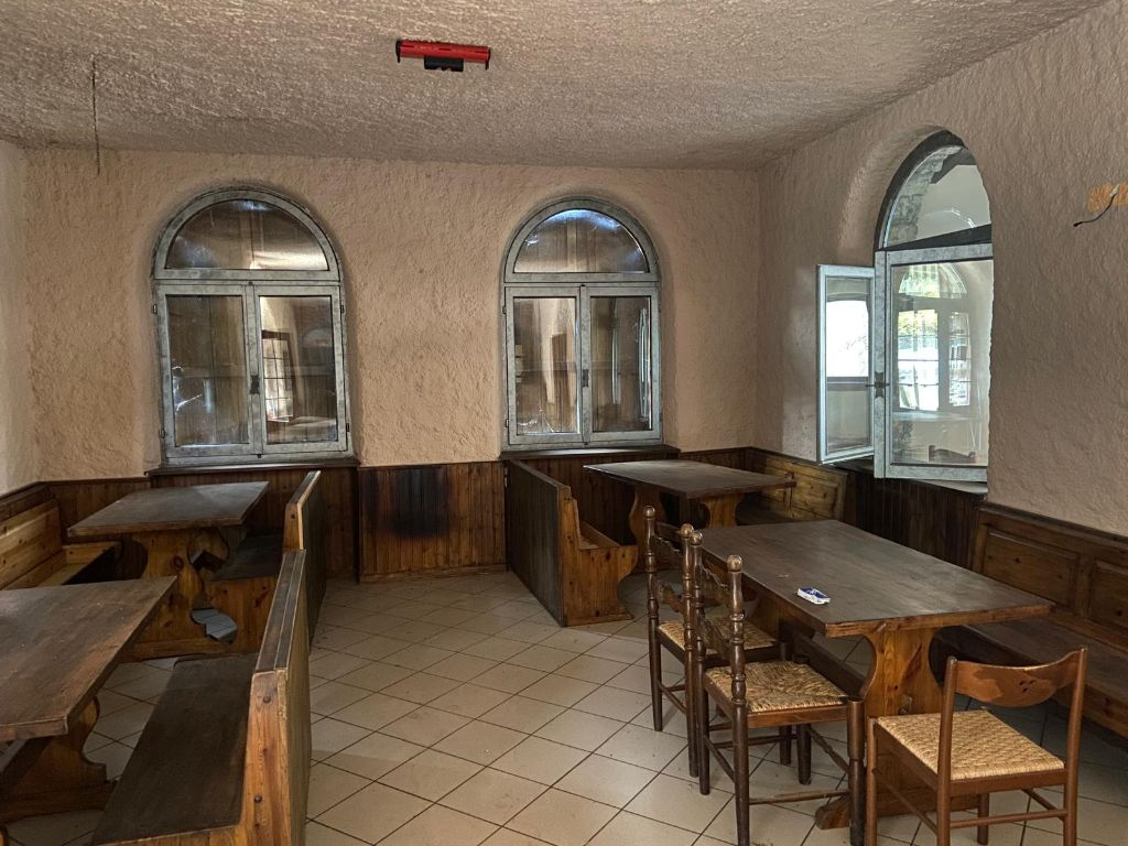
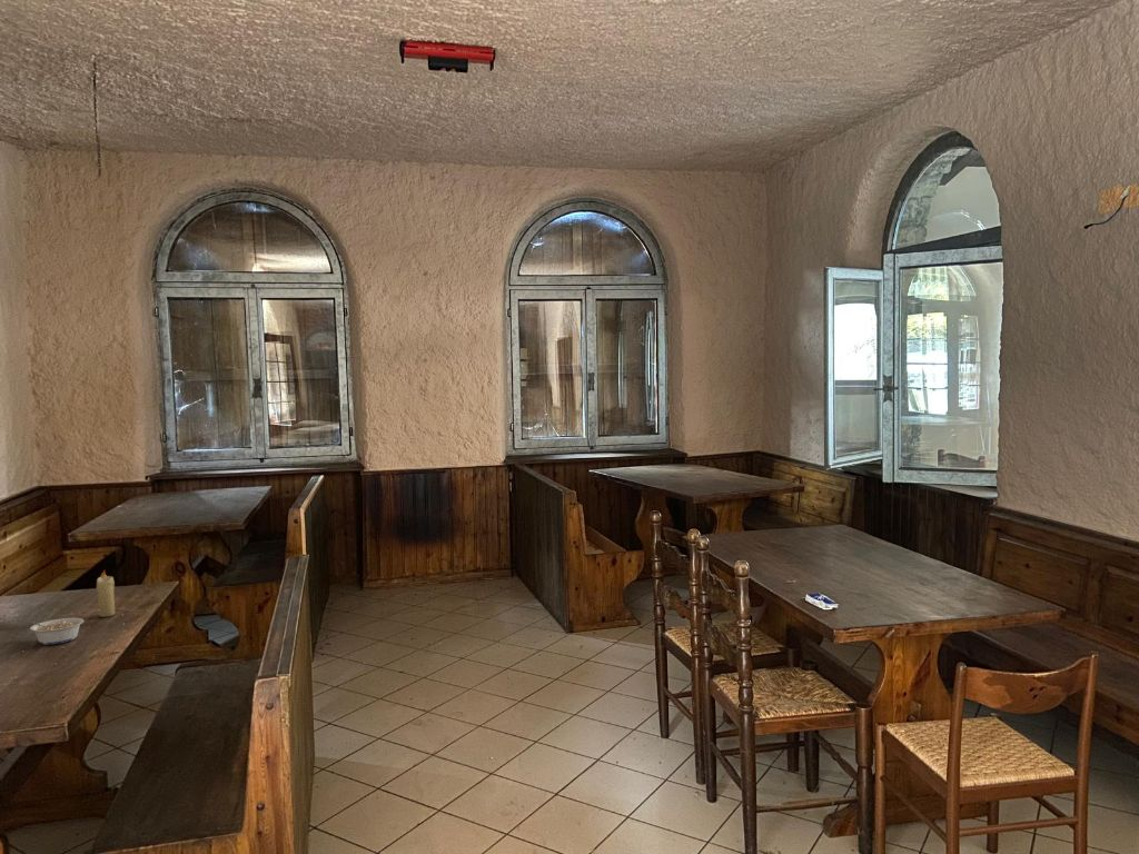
+ candle (106, 592)
+ legume (55, 630)
